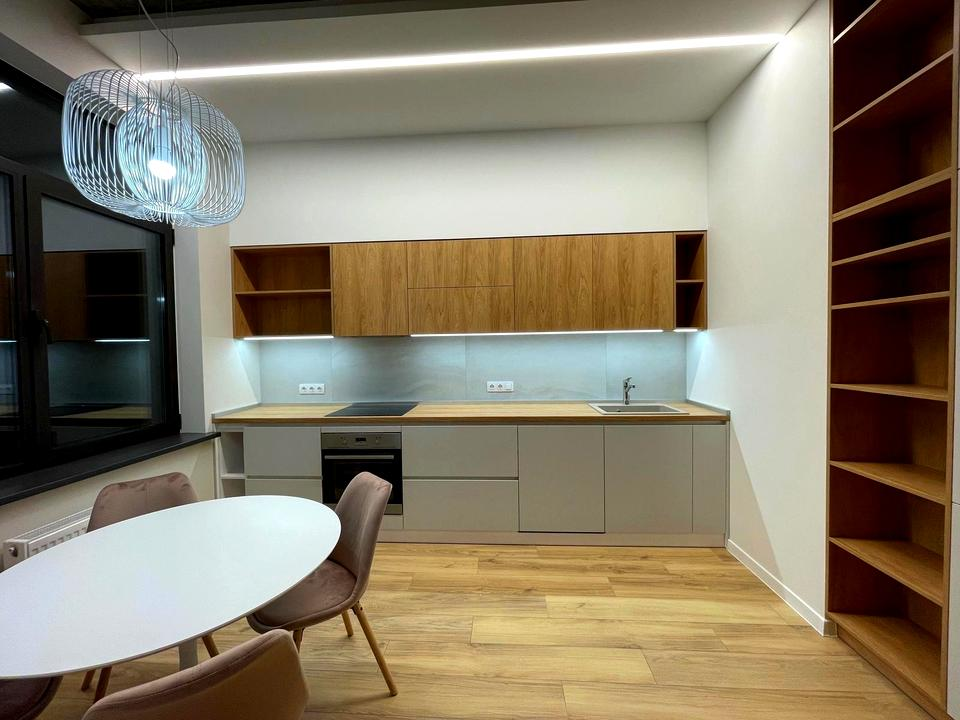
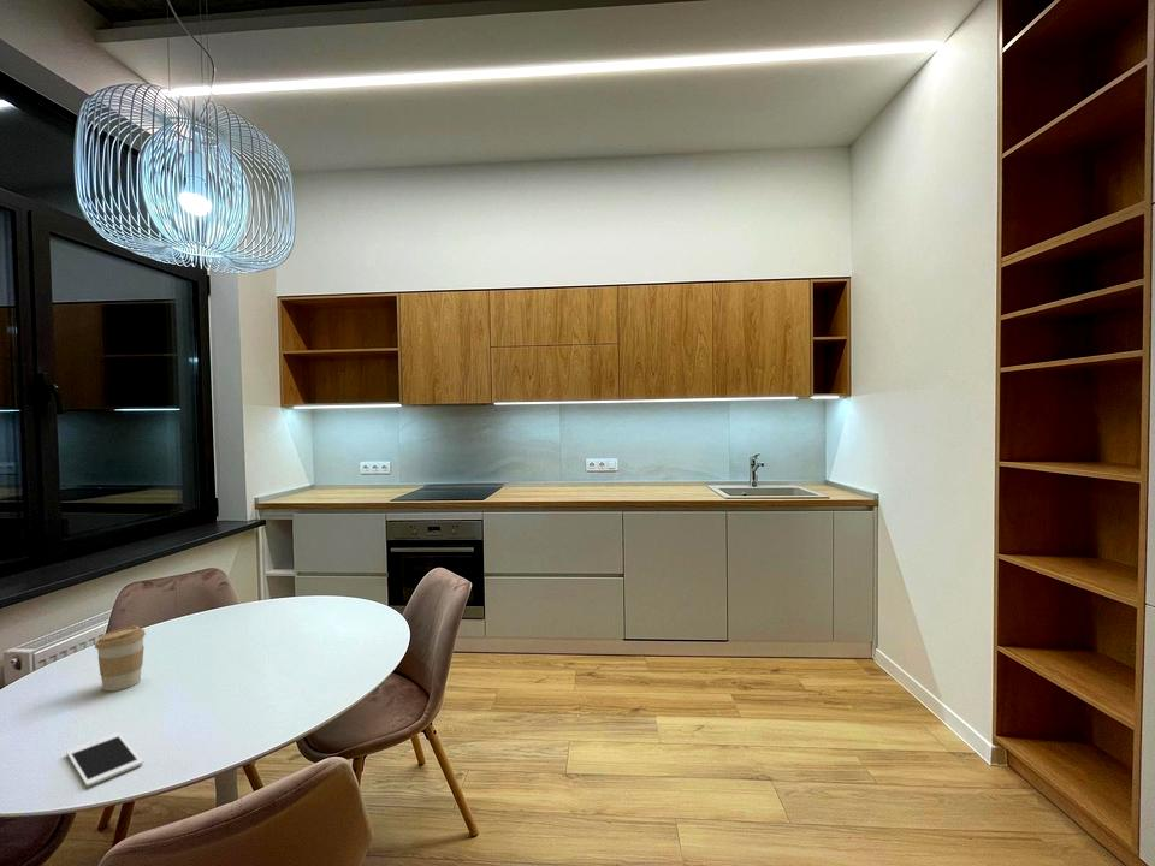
+ coffee cup (120, 657)
+ cell phone (103, 757)
